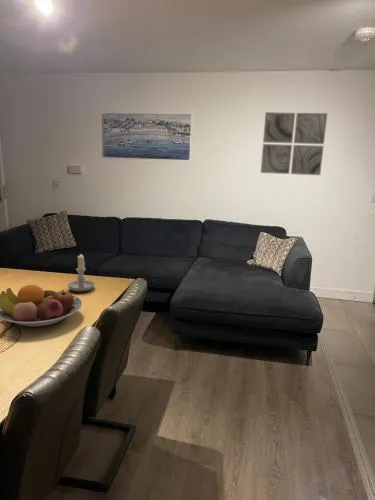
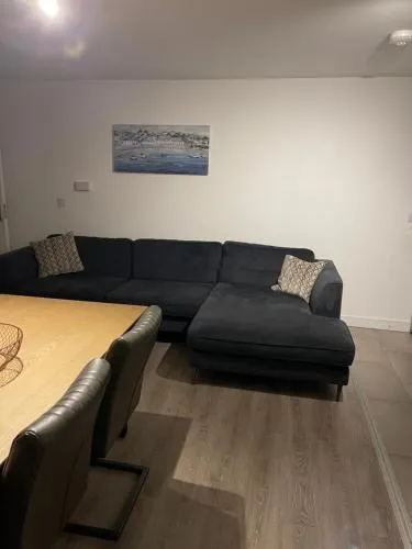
- wall art (291, 145)
- fruit bowl (40, 302)
- candle (80, 271)
